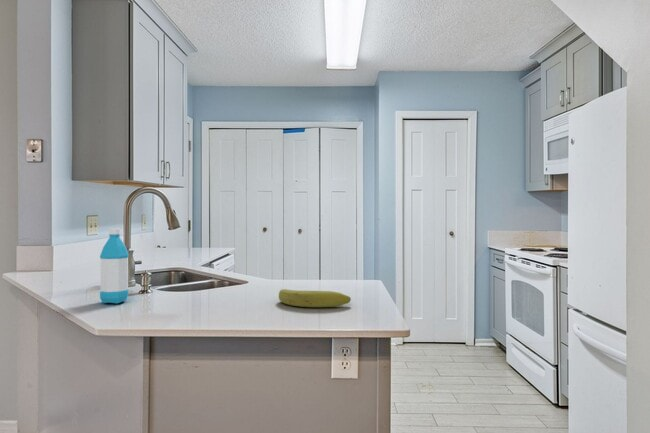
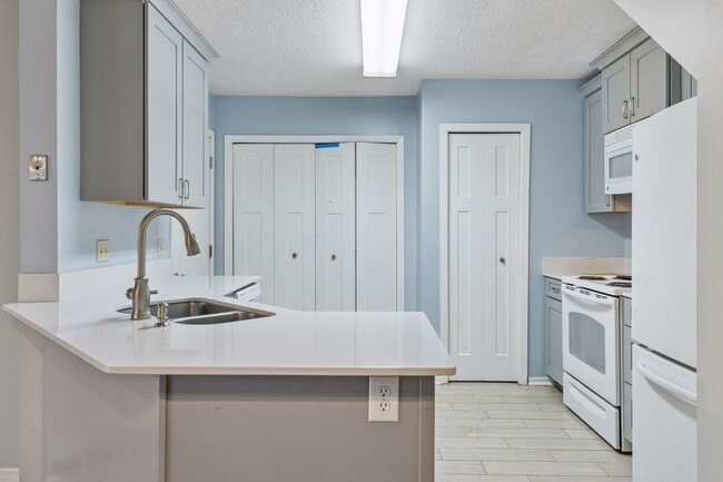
- water bottle (114, 265)
- fruit (313, 296)
